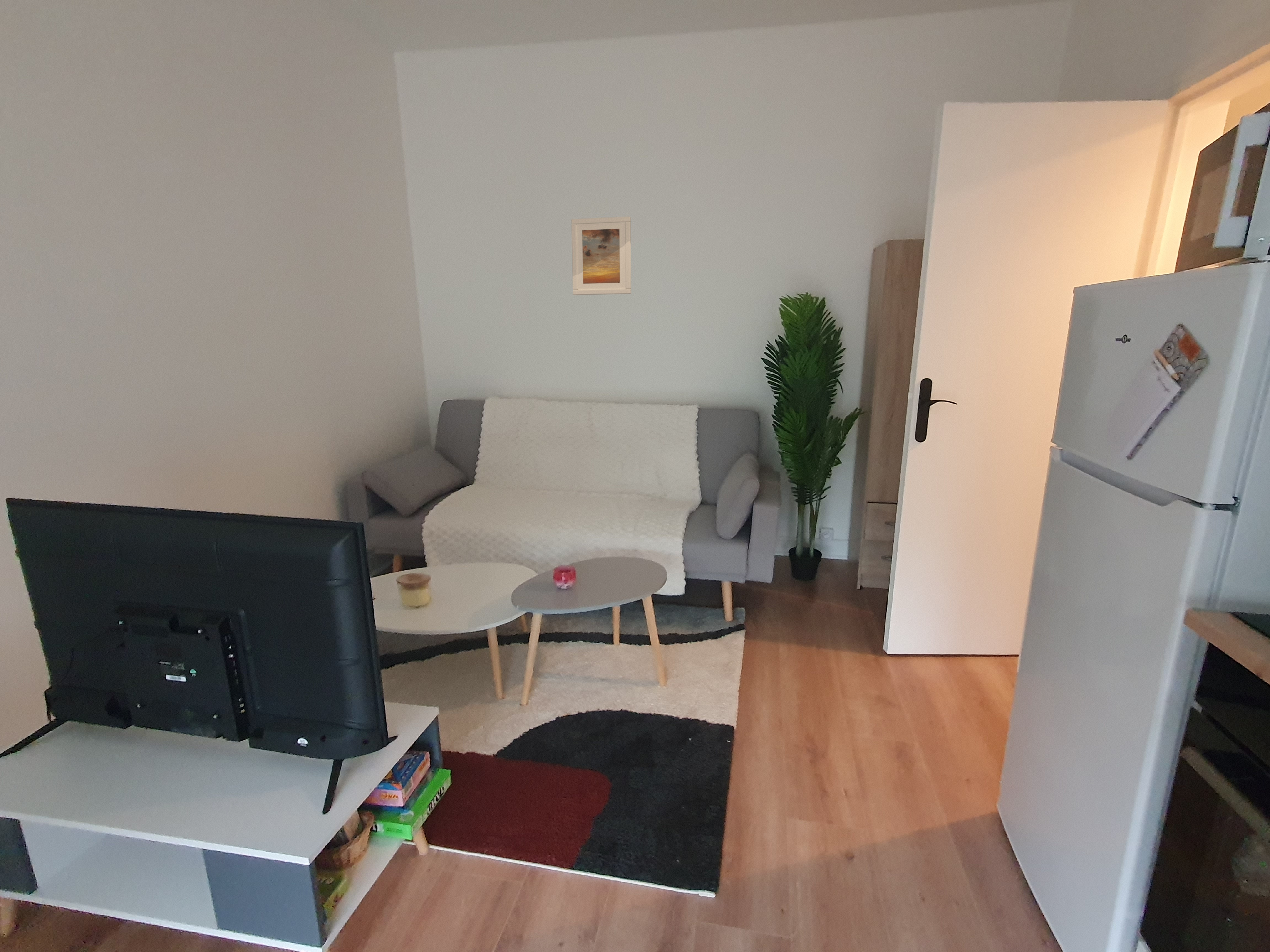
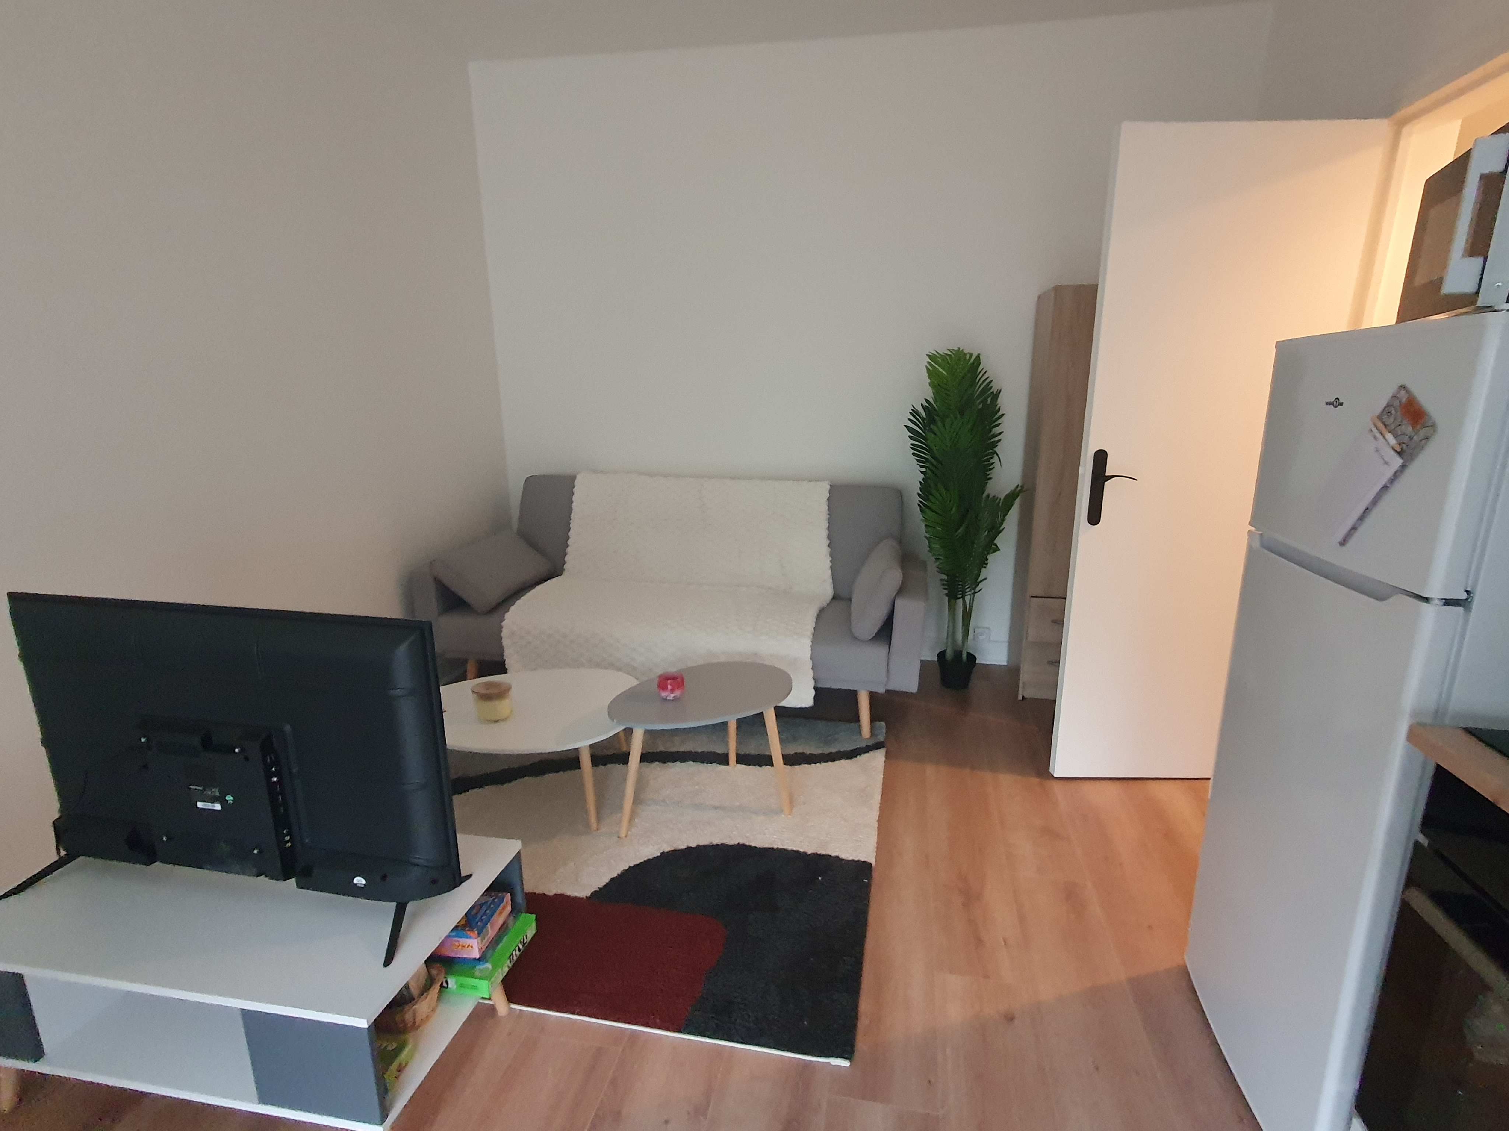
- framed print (601, 257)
